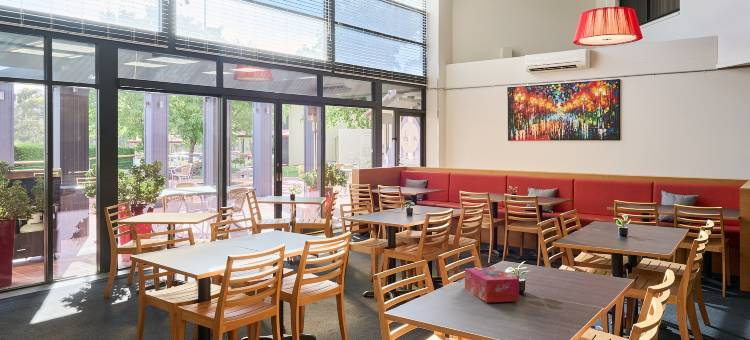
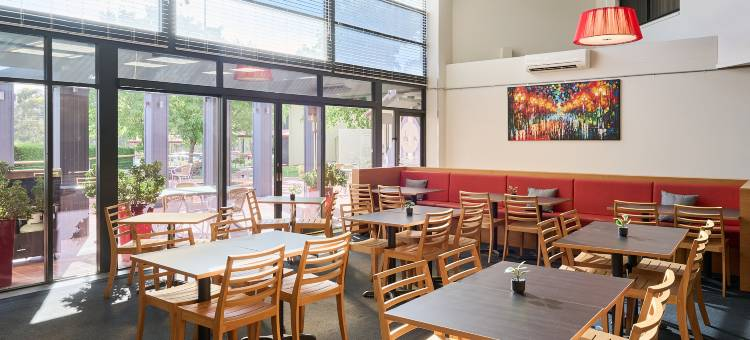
- tissue box (490, 283)
